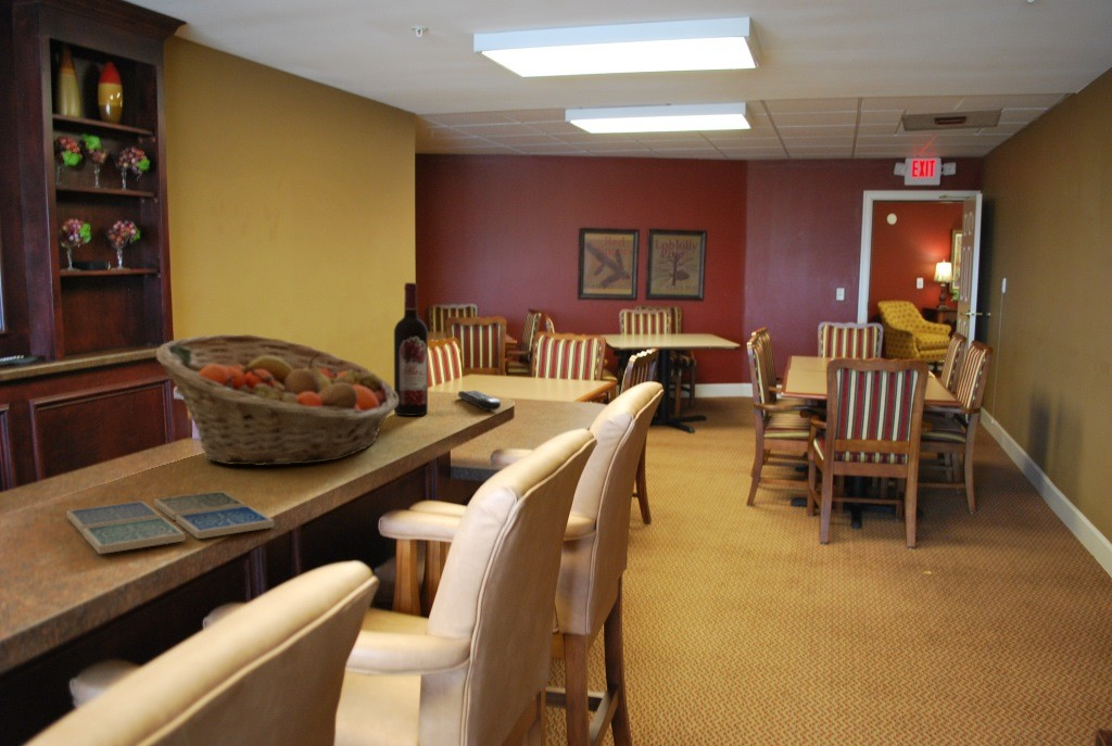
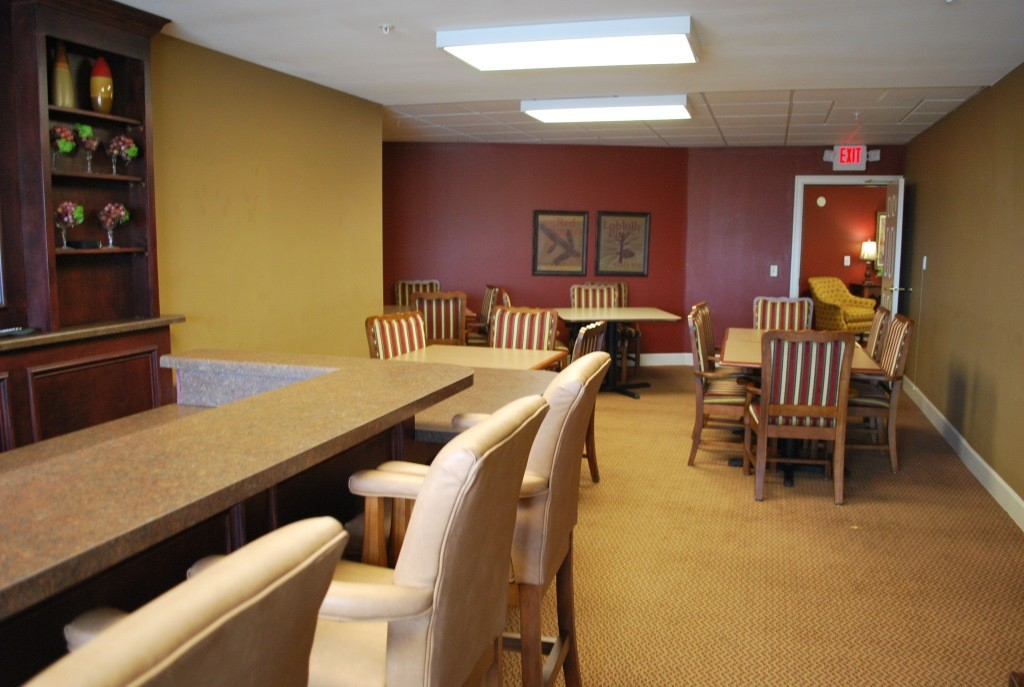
- fruit basket (283, 393)
- ceiling vent (950, 121)
- drink coaster (169, 517)
- wine bottle (410, 347)
- remote control (478, 400)
